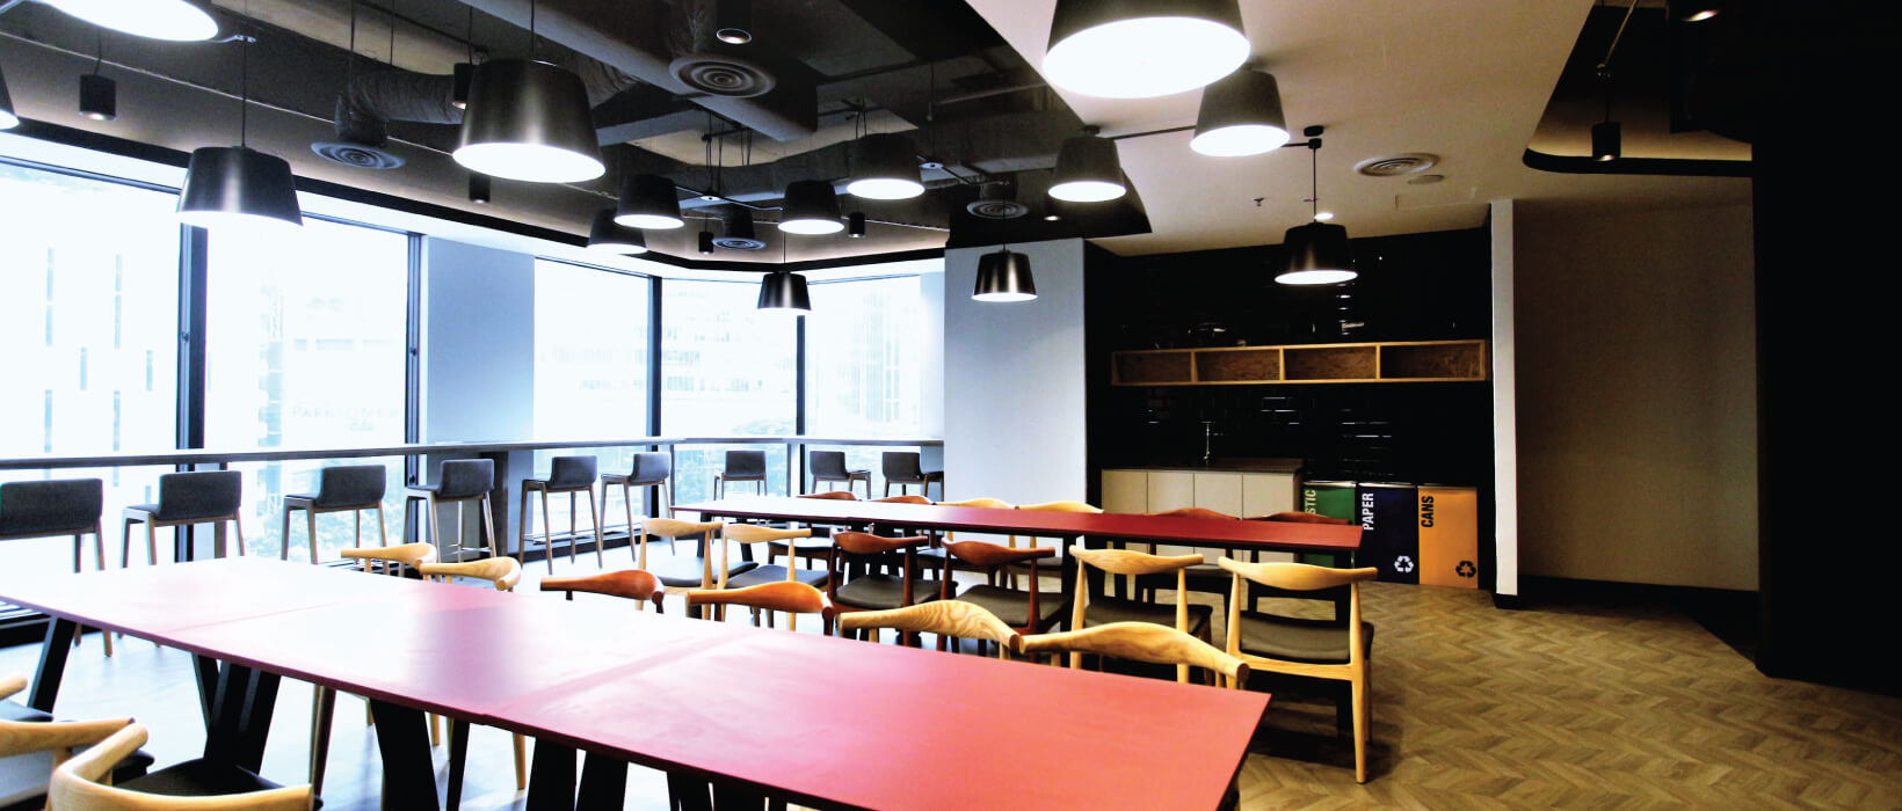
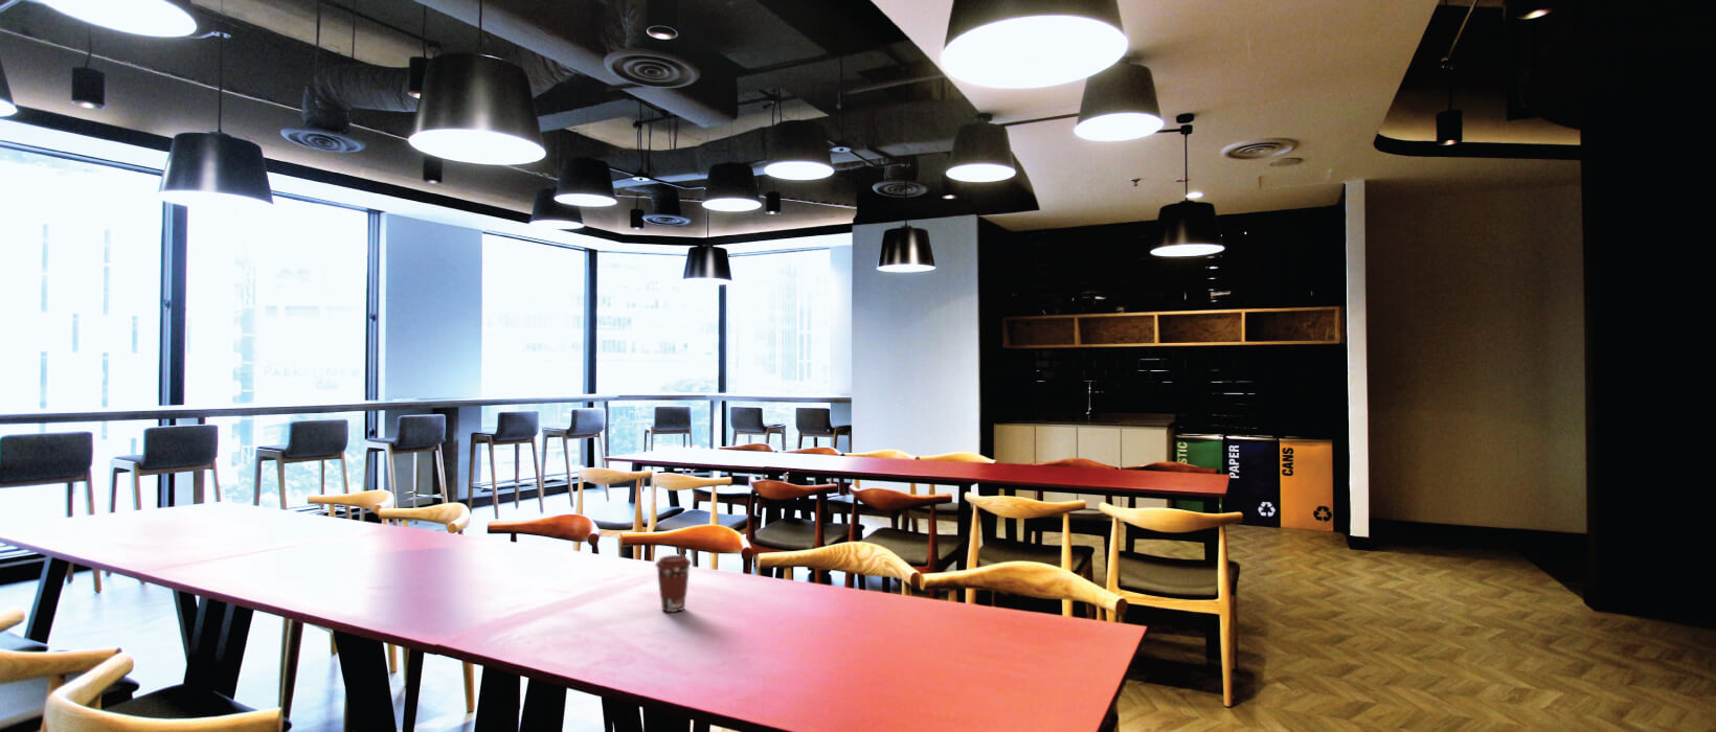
+ coffee cup (673, 582)
